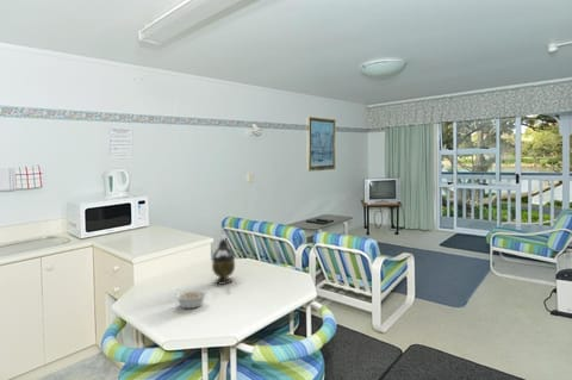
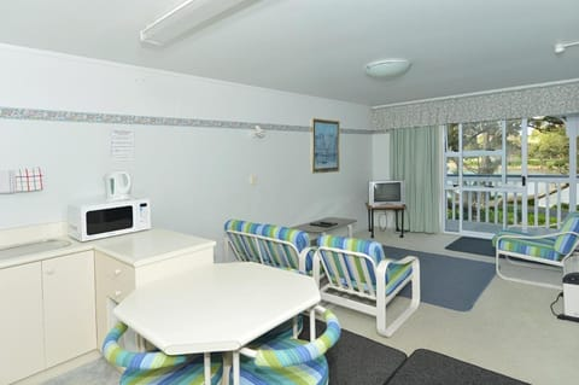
- teapot (224, 261)
- legume (189, 299)
